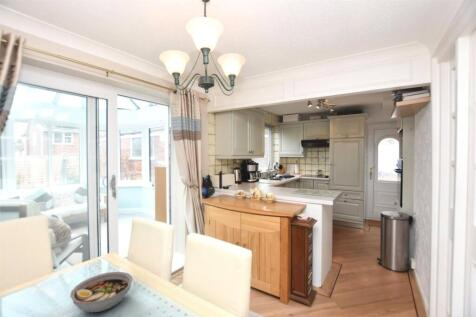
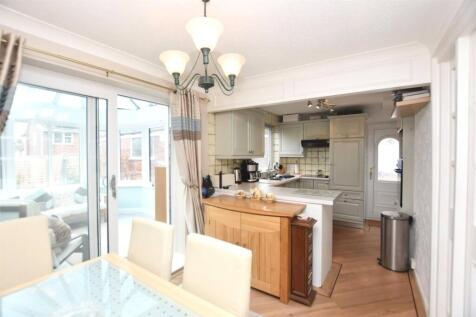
- bowl (103, 294)
